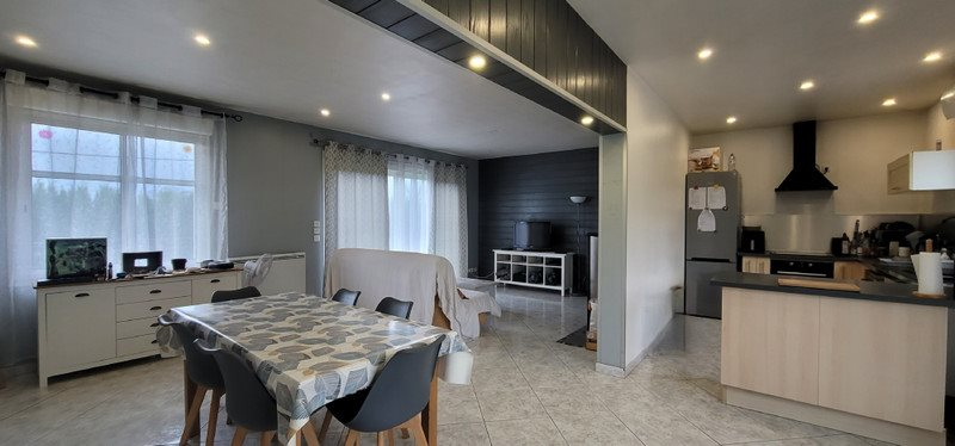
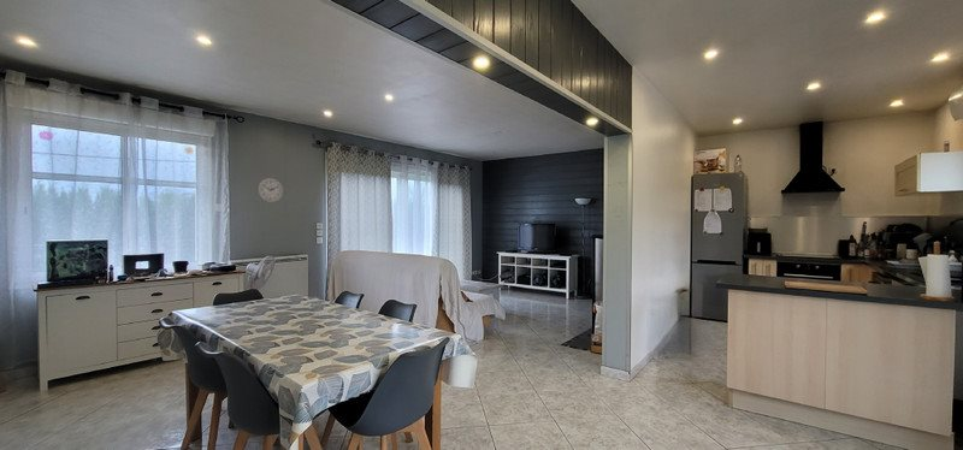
+ wall clock (270, 190)
